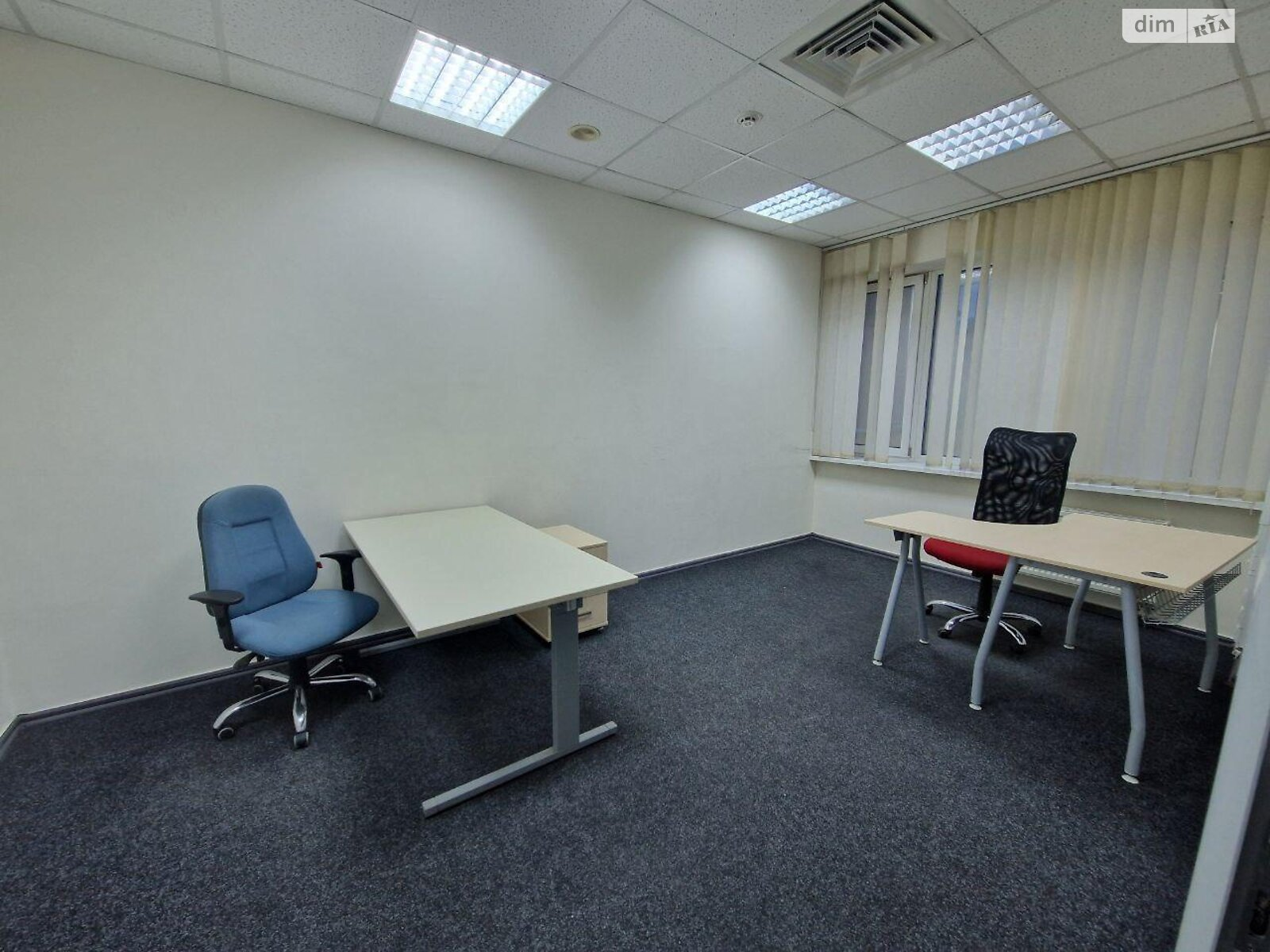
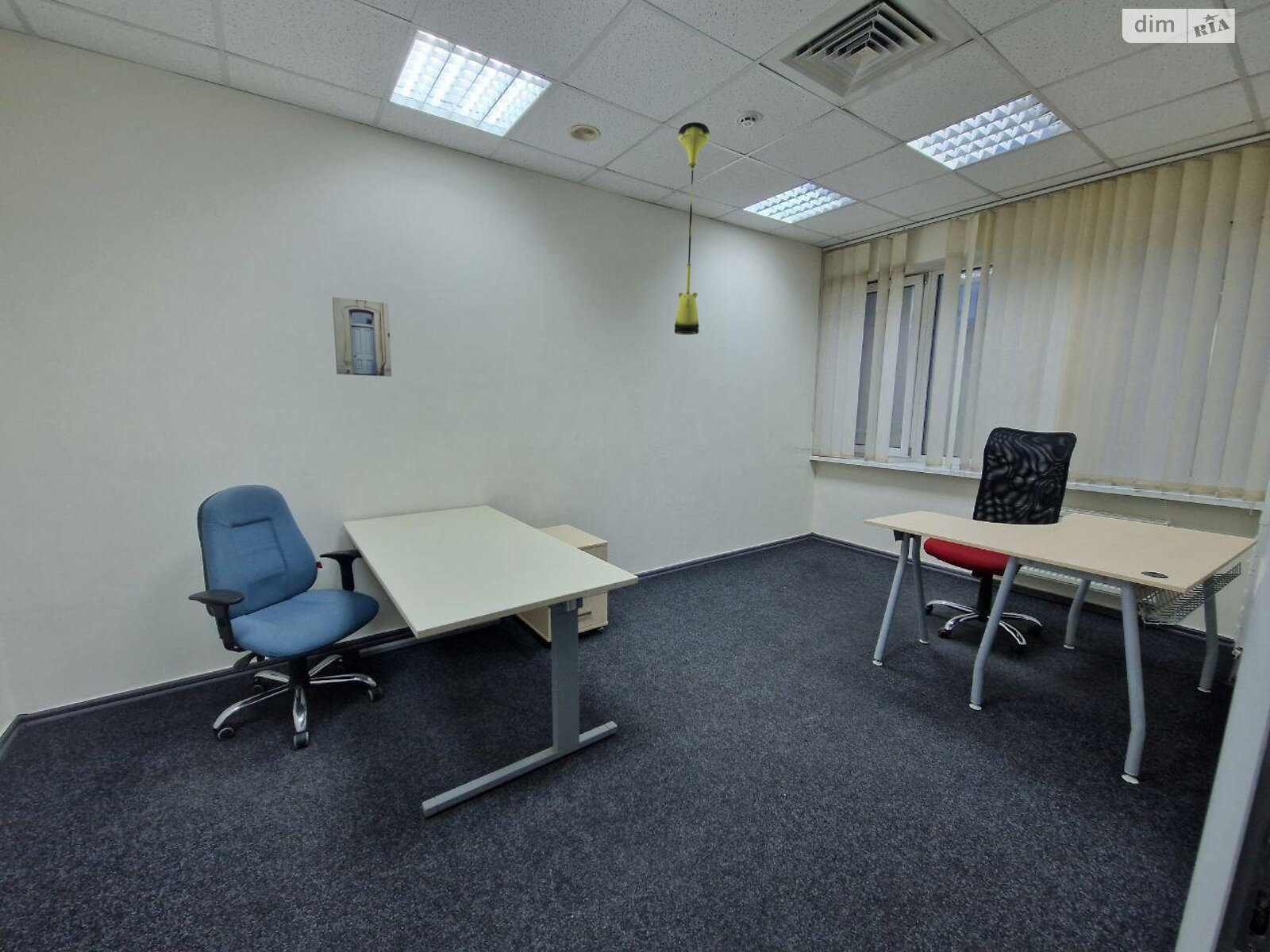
+ wall art (363, 338)
+ pendant light (690, 234)
